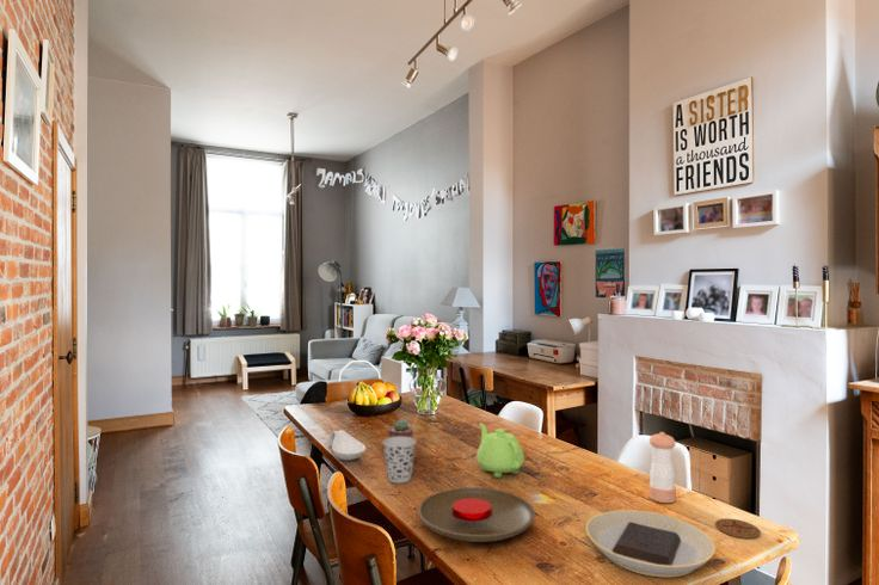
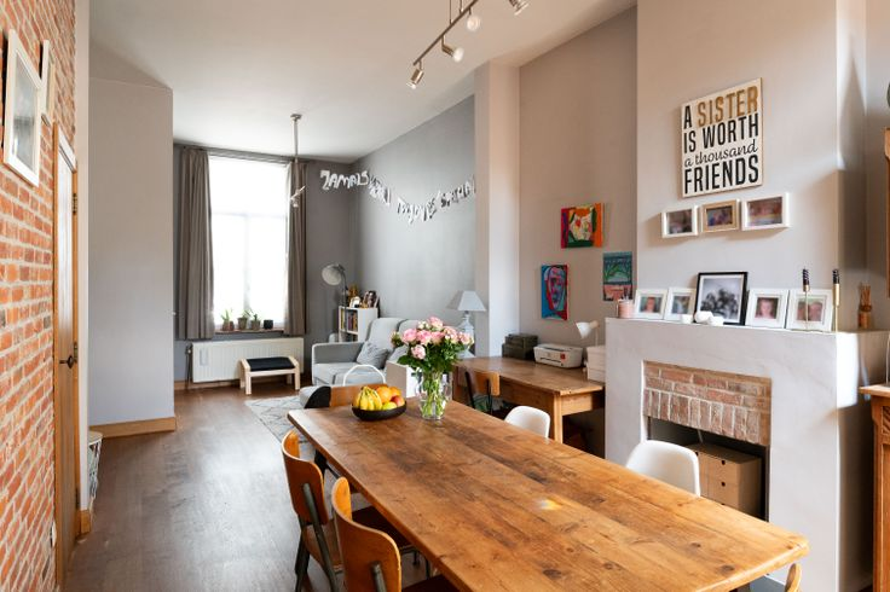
- spoon rest (343, 443)
- potted succulent (400, 435)
- coaster (737, 528)
- teapot (498, 449)
- cup (399, 460)
- plate (475, 516)
- pepper shaker (662, 464)
- plate (647, 543)
